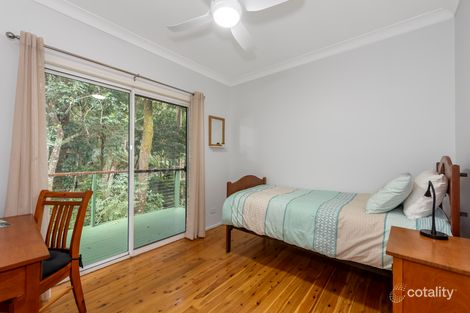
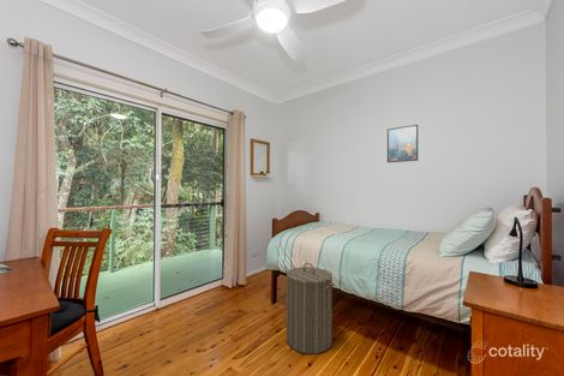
+ laundry hamper (308, 300)
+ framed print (402, 144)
